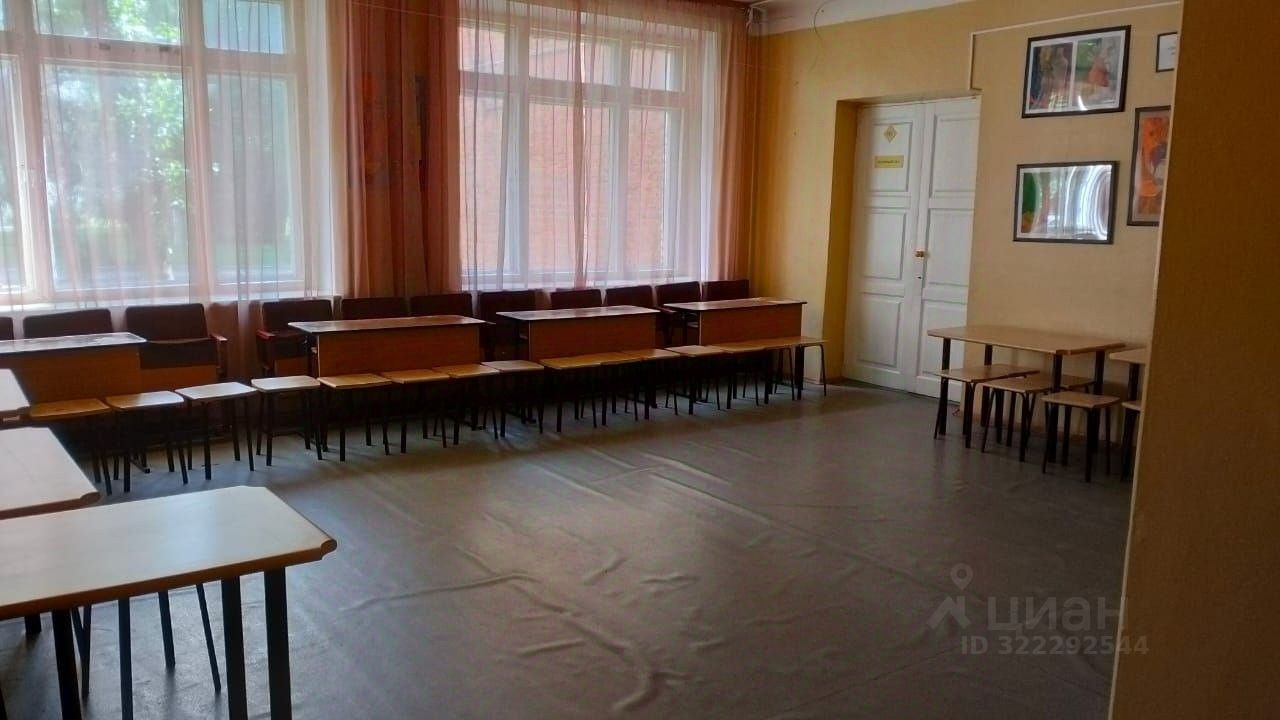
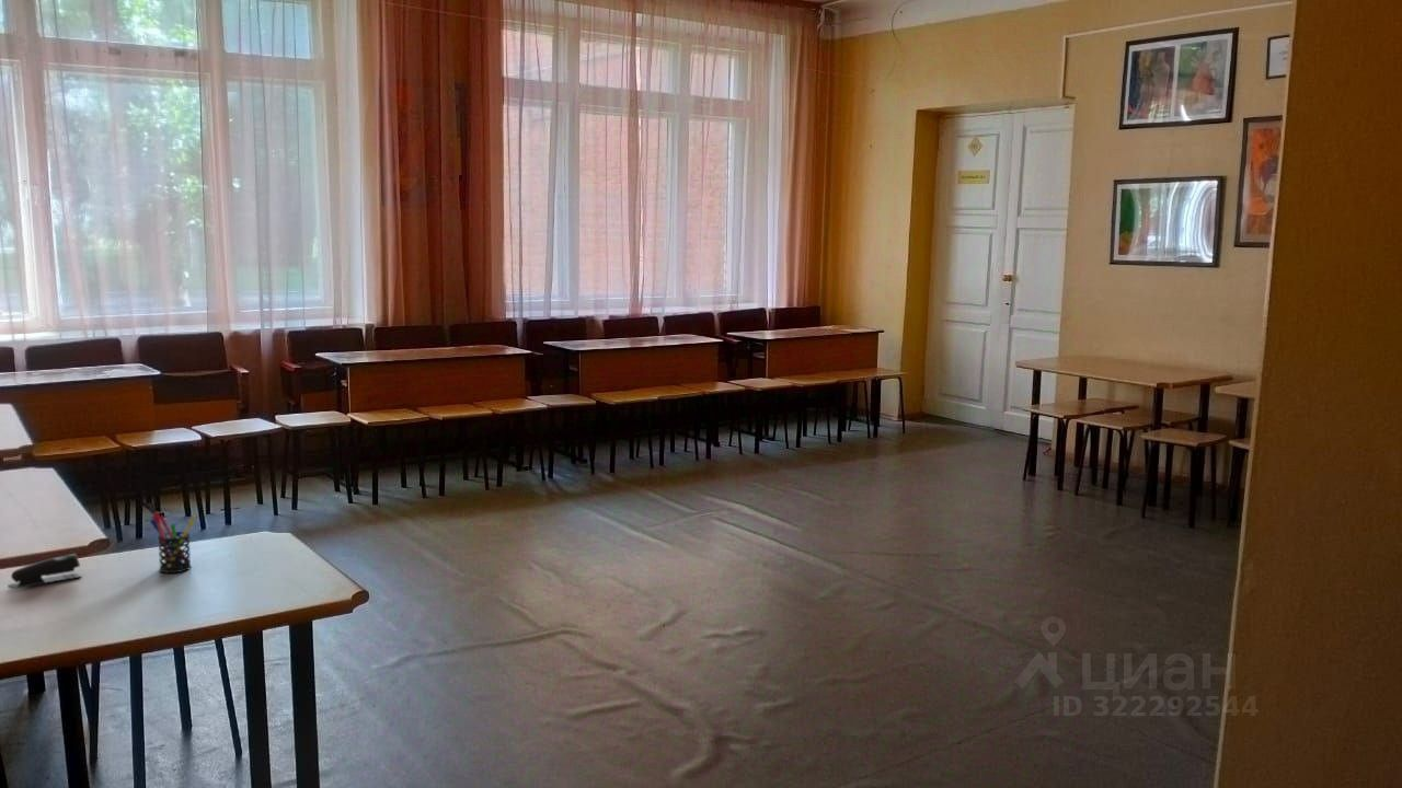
+ stapler (44, 570)
+ pen holder (172, 541)
